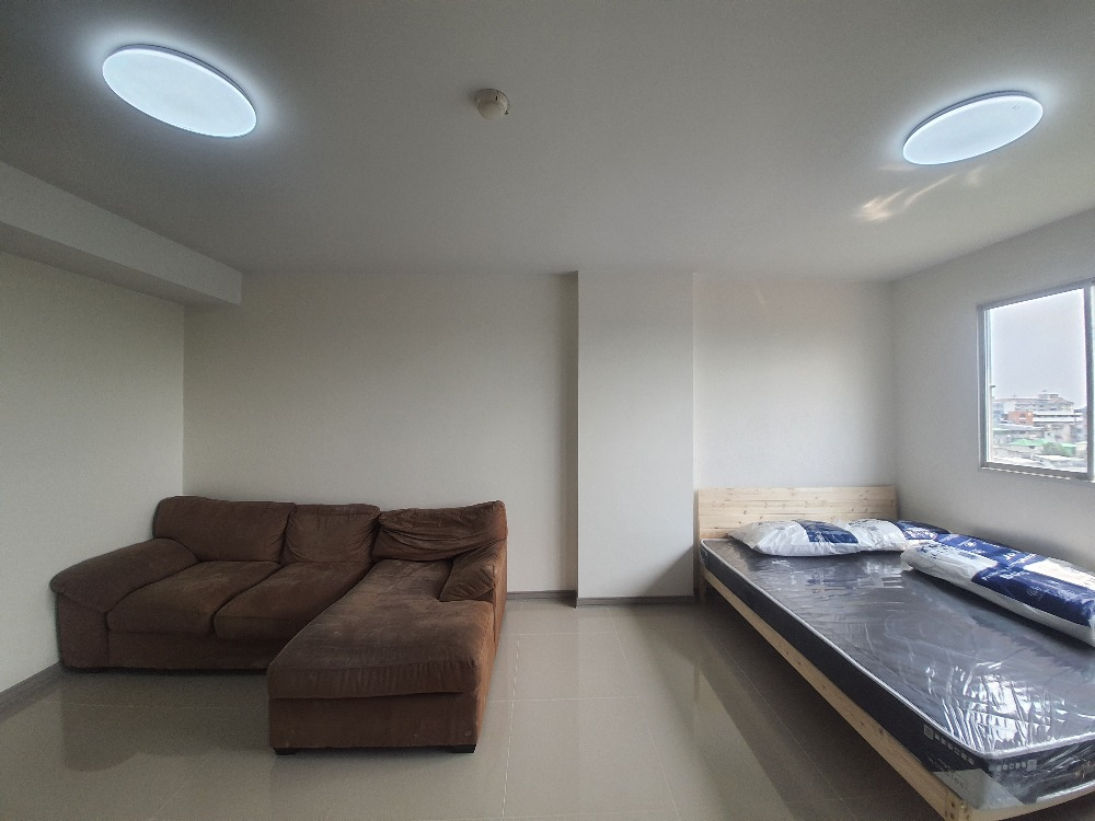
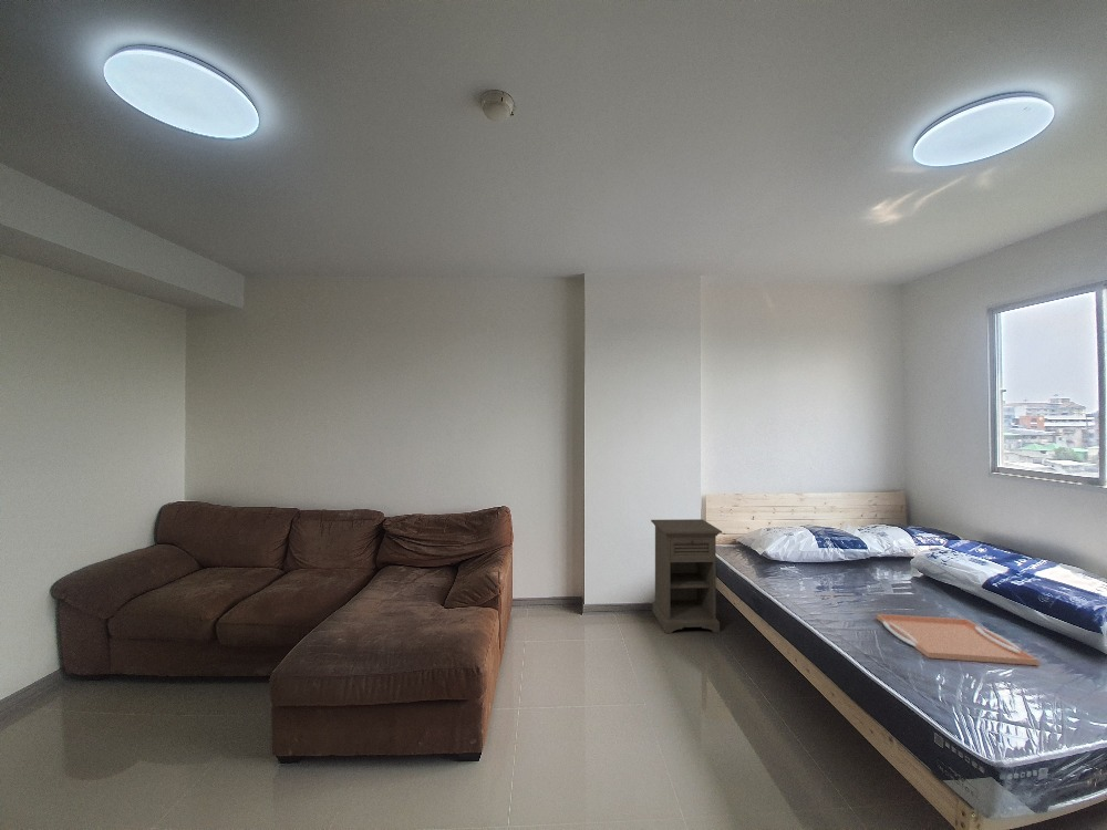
+ nightstand (684, 573)
+ serving tray (949, 636)
